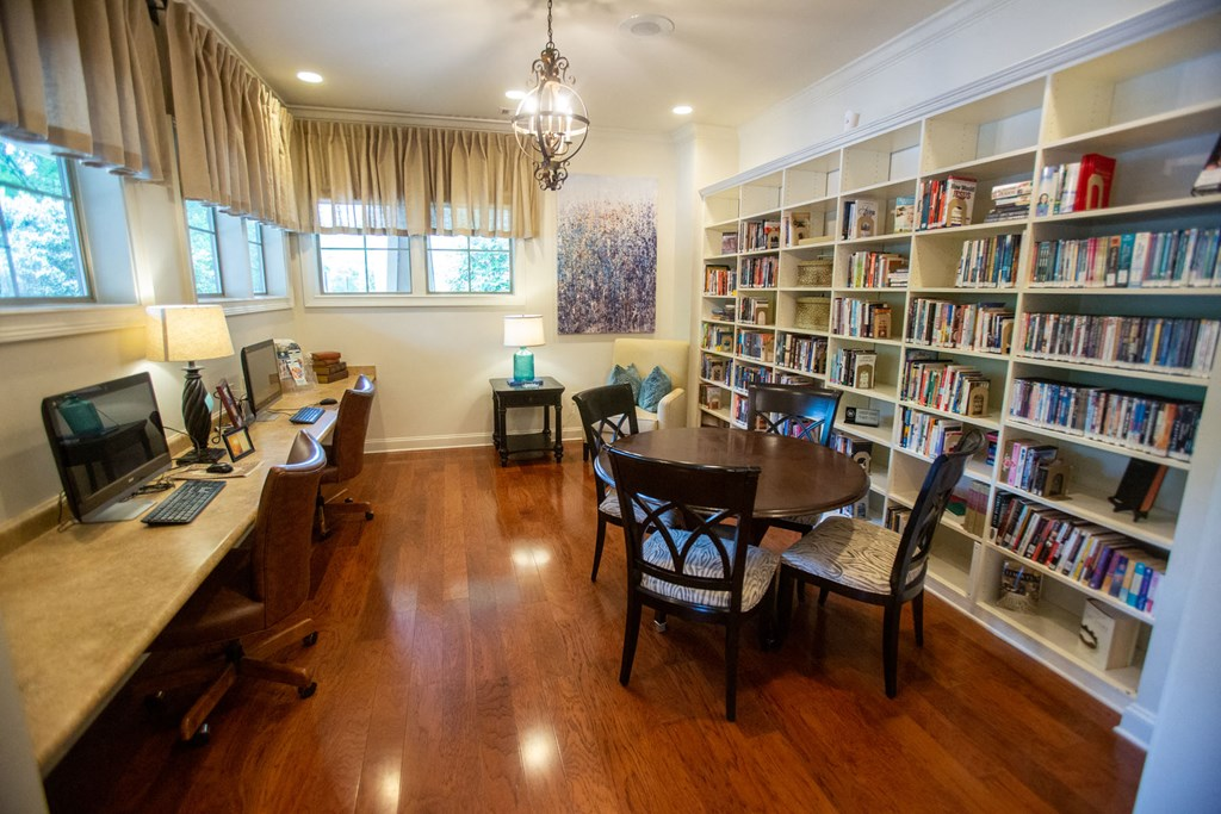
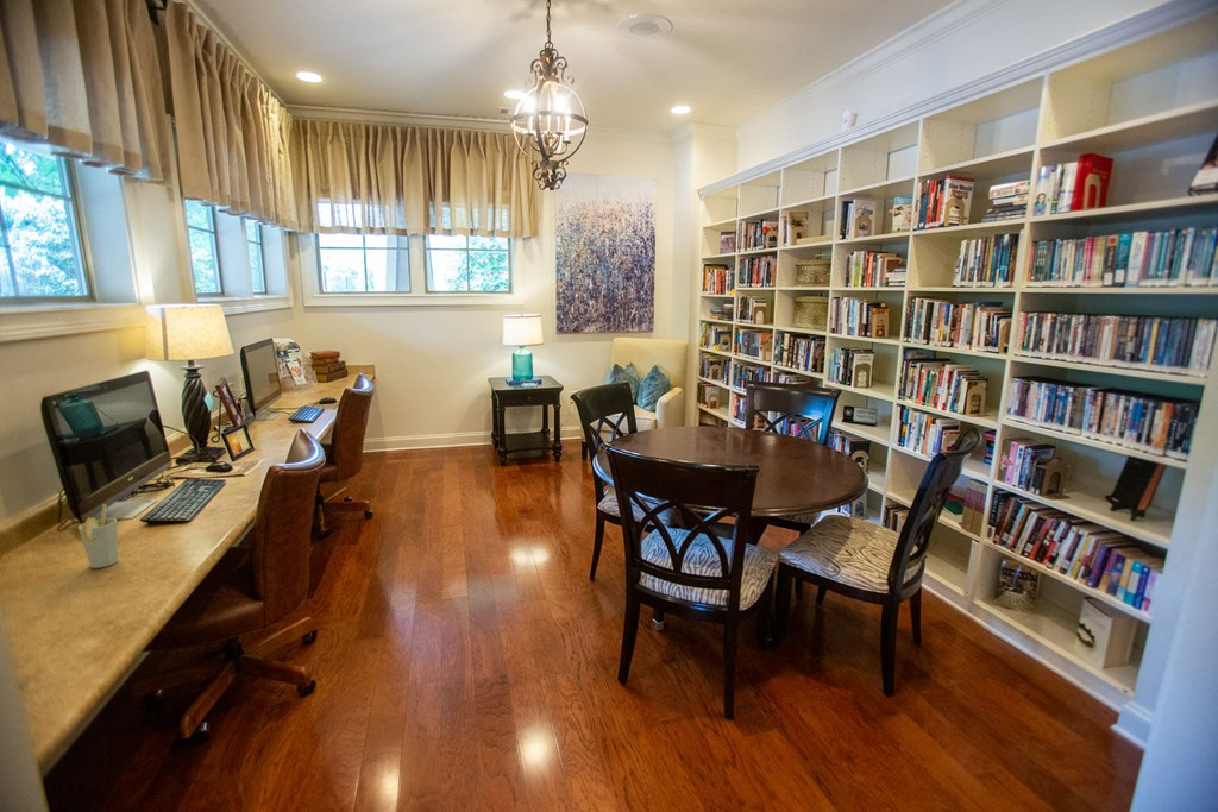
+ cup (98, 537)
